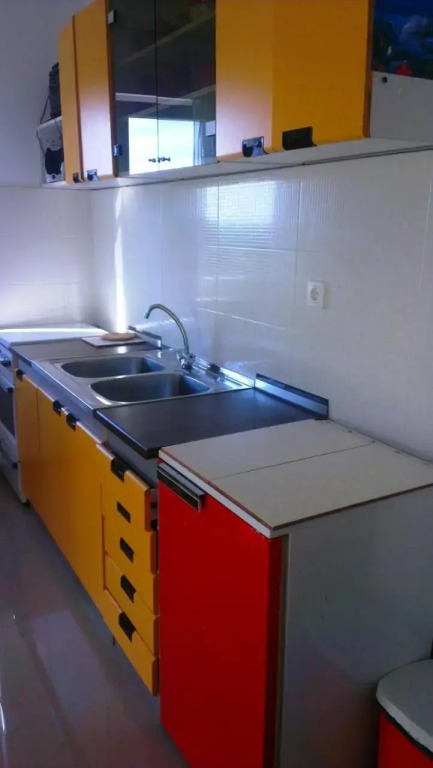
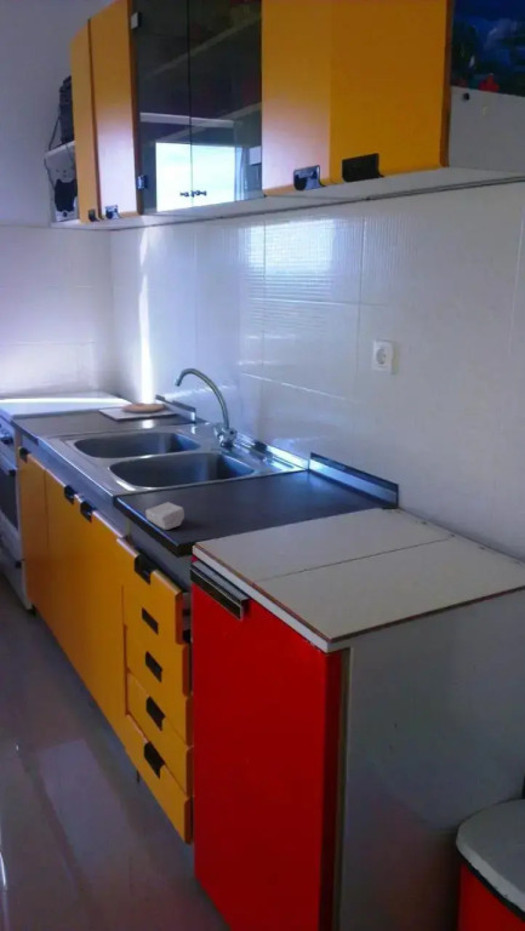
+ soap bar (165, 514)
